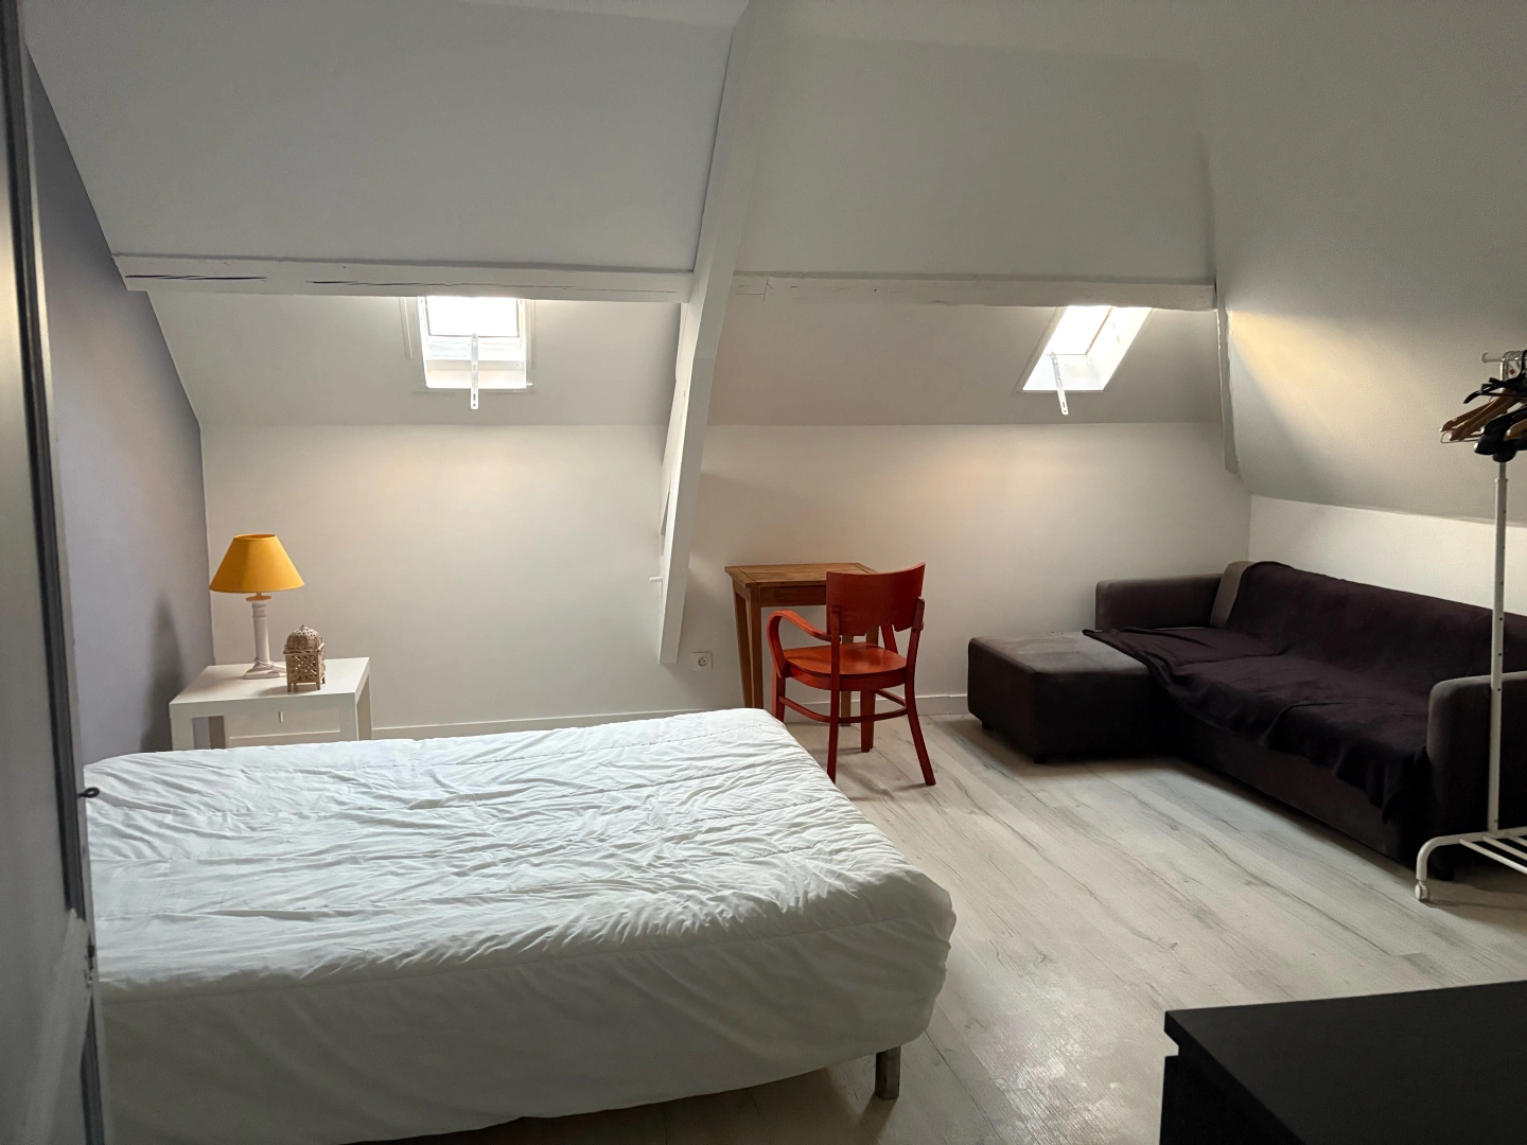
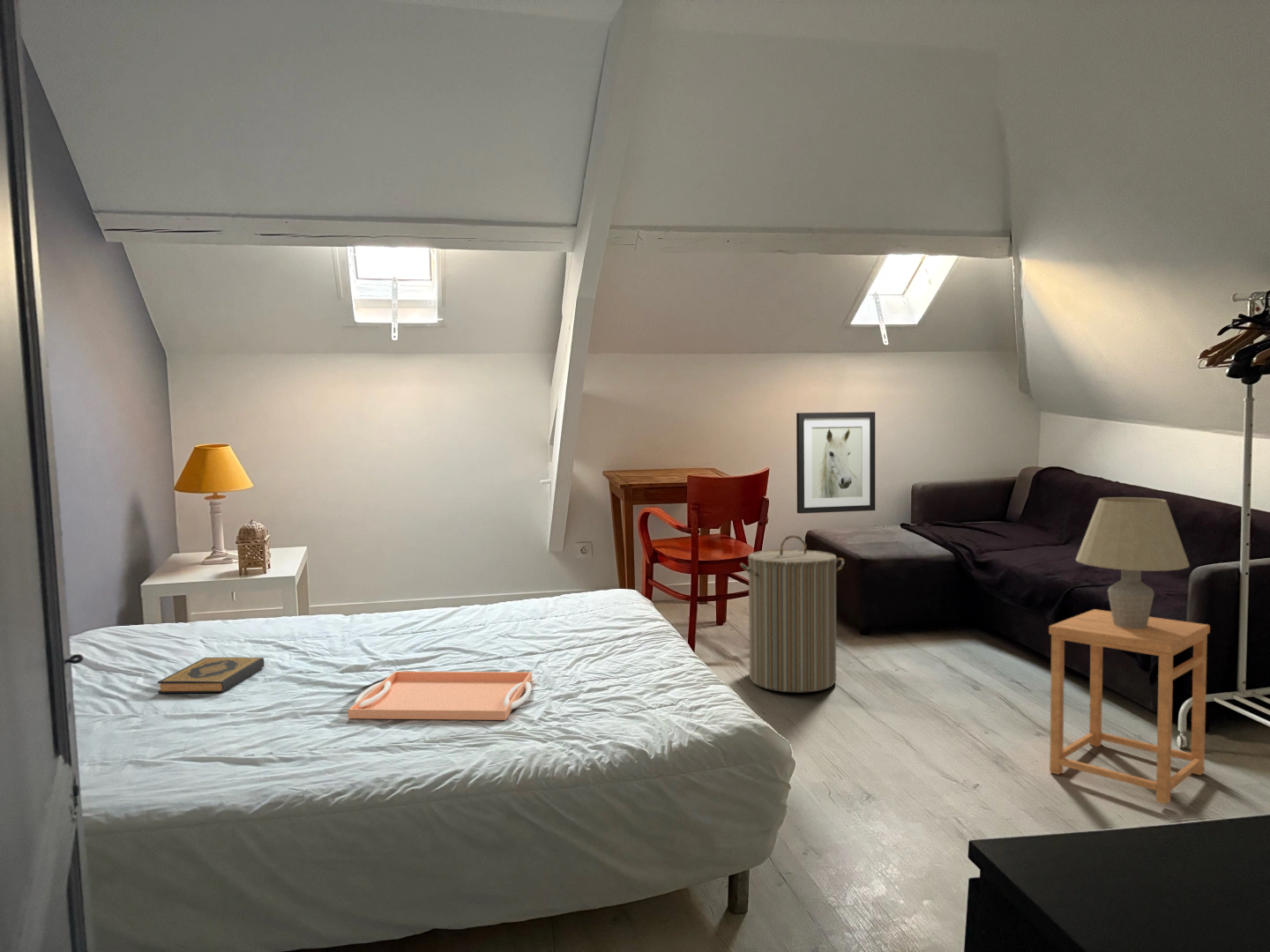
+ hardback book (213, 673)
+ laundry hamper (792, 607)
+ wall art (836, 462)
+ serving tray (445, 694)
+ table lamp (1131, 562)
+ side table (1102, 699)
